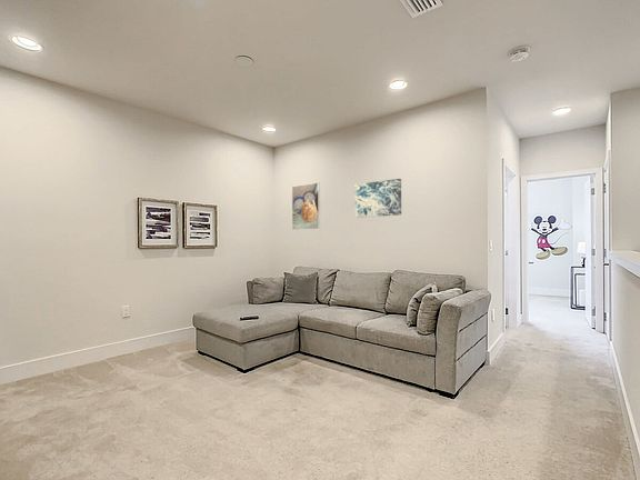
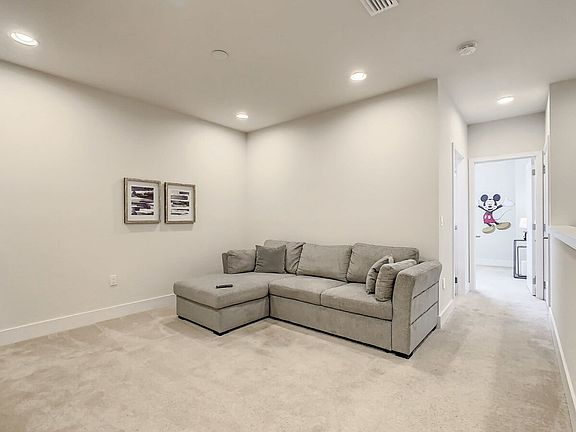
- wall art (377, 199)
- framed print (306, 207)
